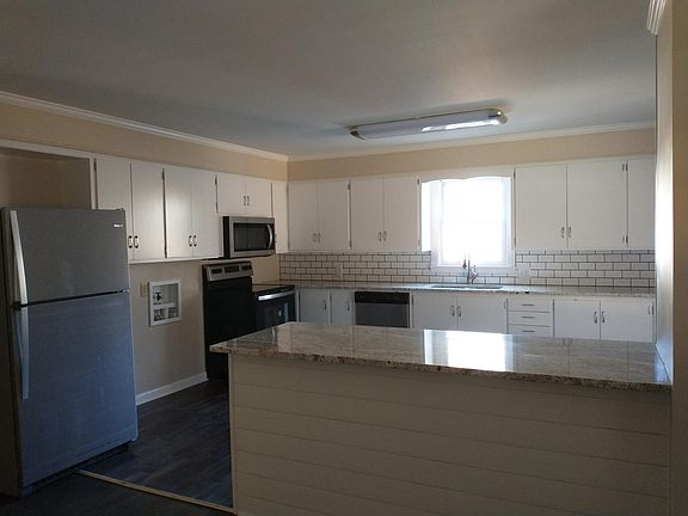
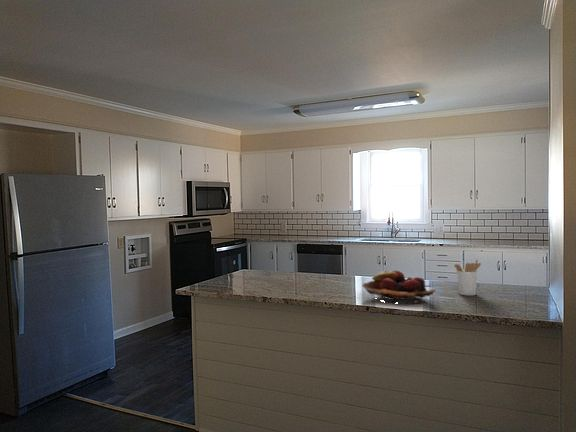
+ fruit basket (396, 285)
+ utensil holder (469, 277)
